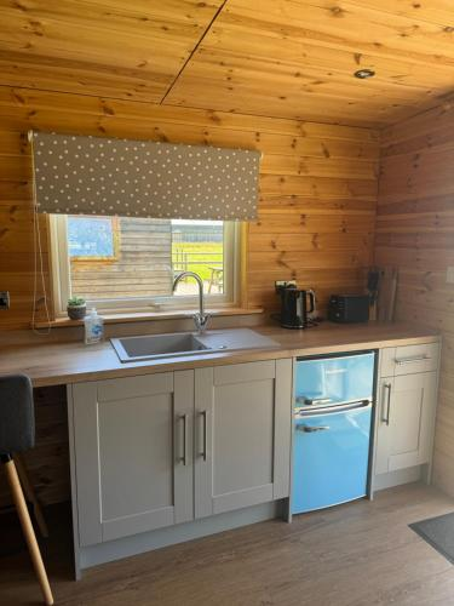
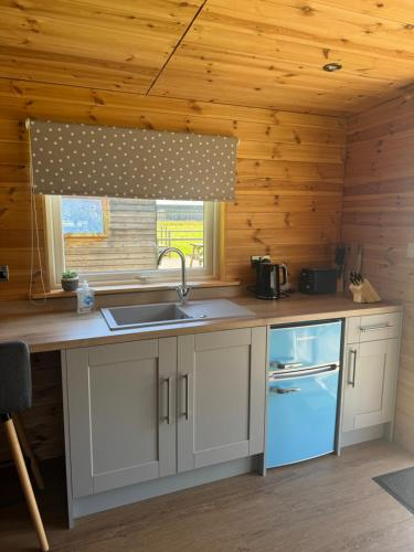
+ knife block (363, 286)
